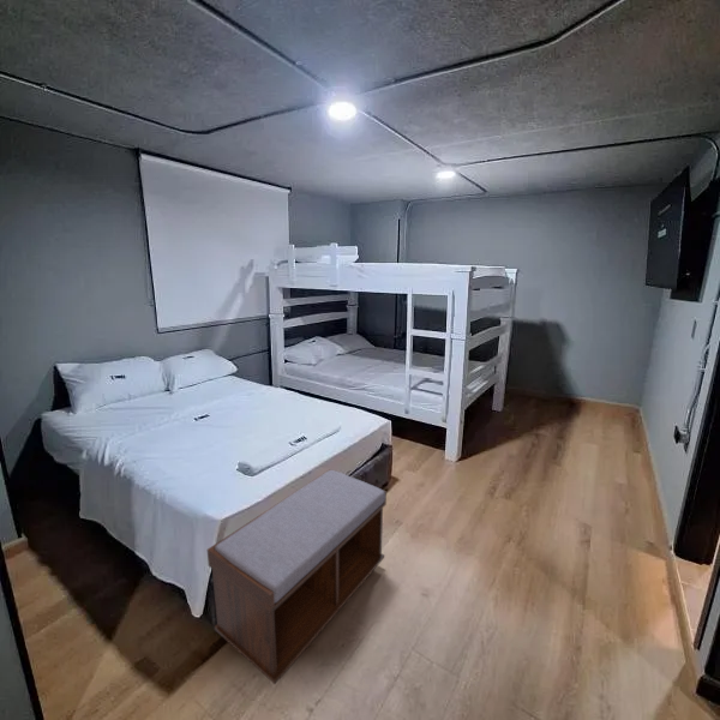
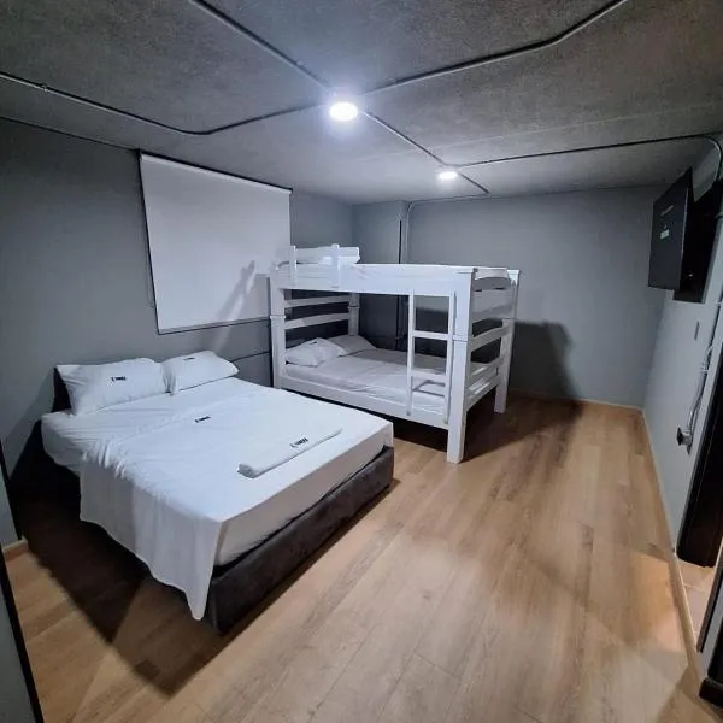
- bench (308, 557)
